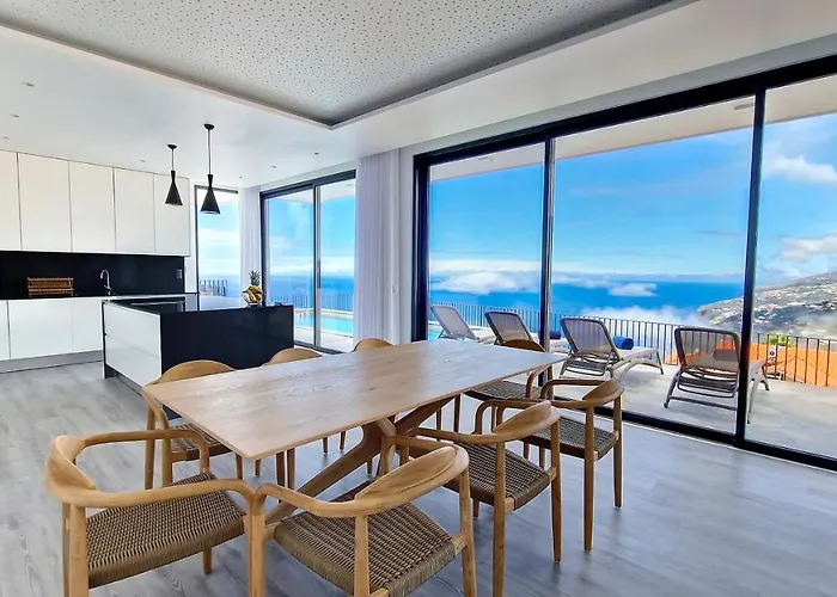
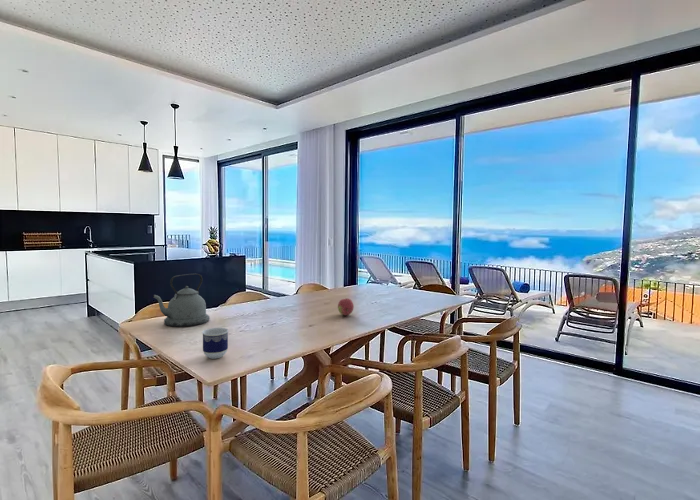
+ cup (216, 342)
+ kettle (185, 298)
+ fruit (345, 306)
